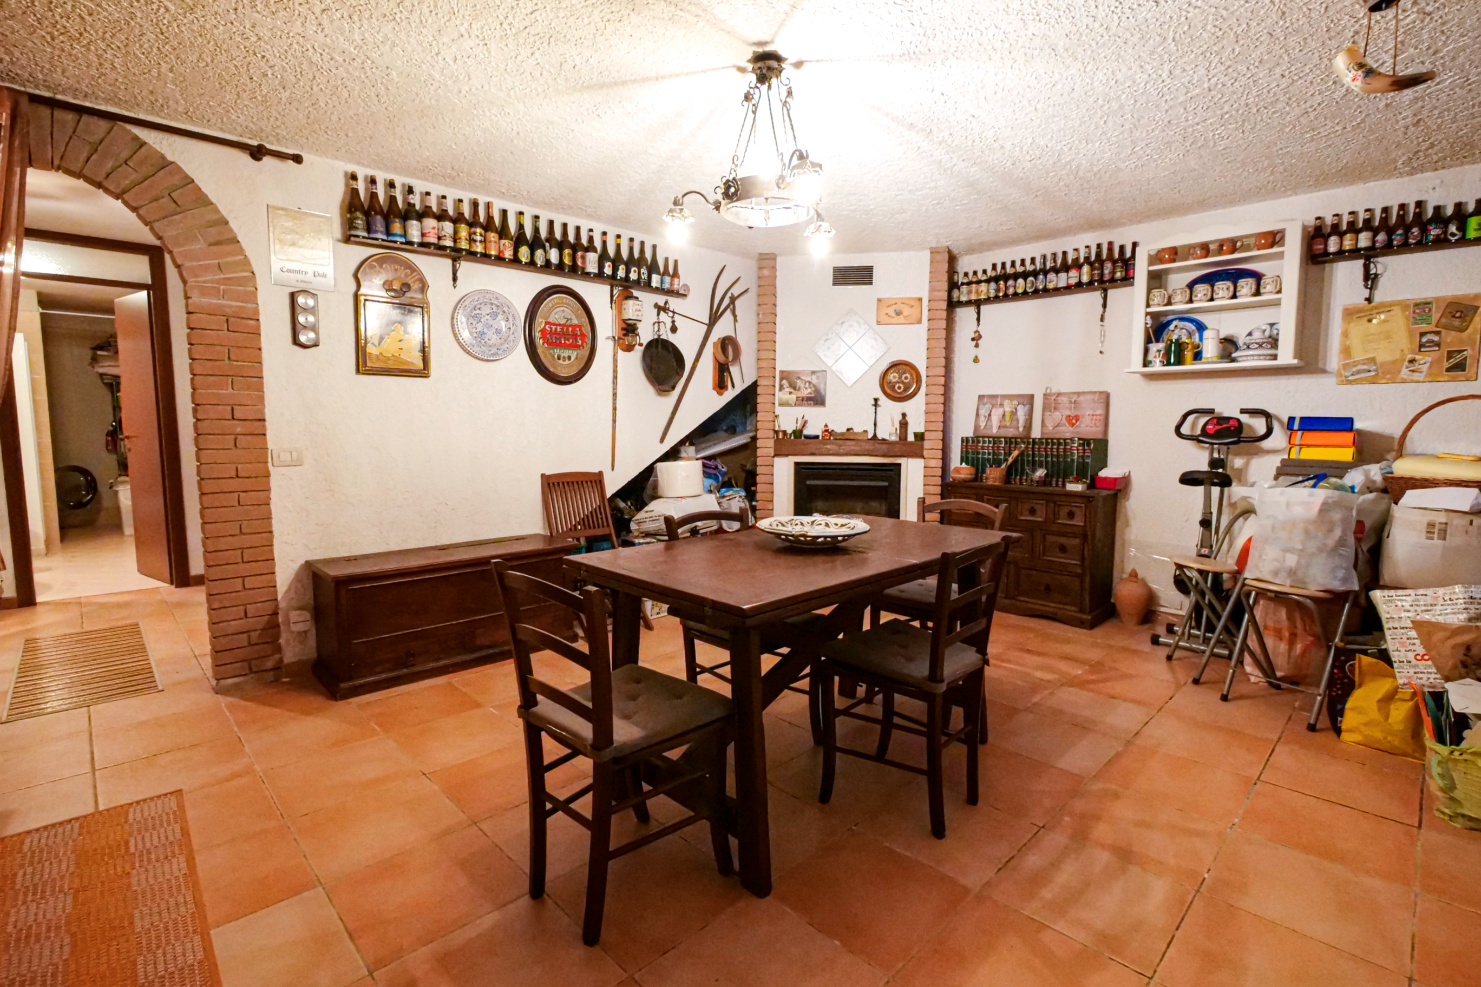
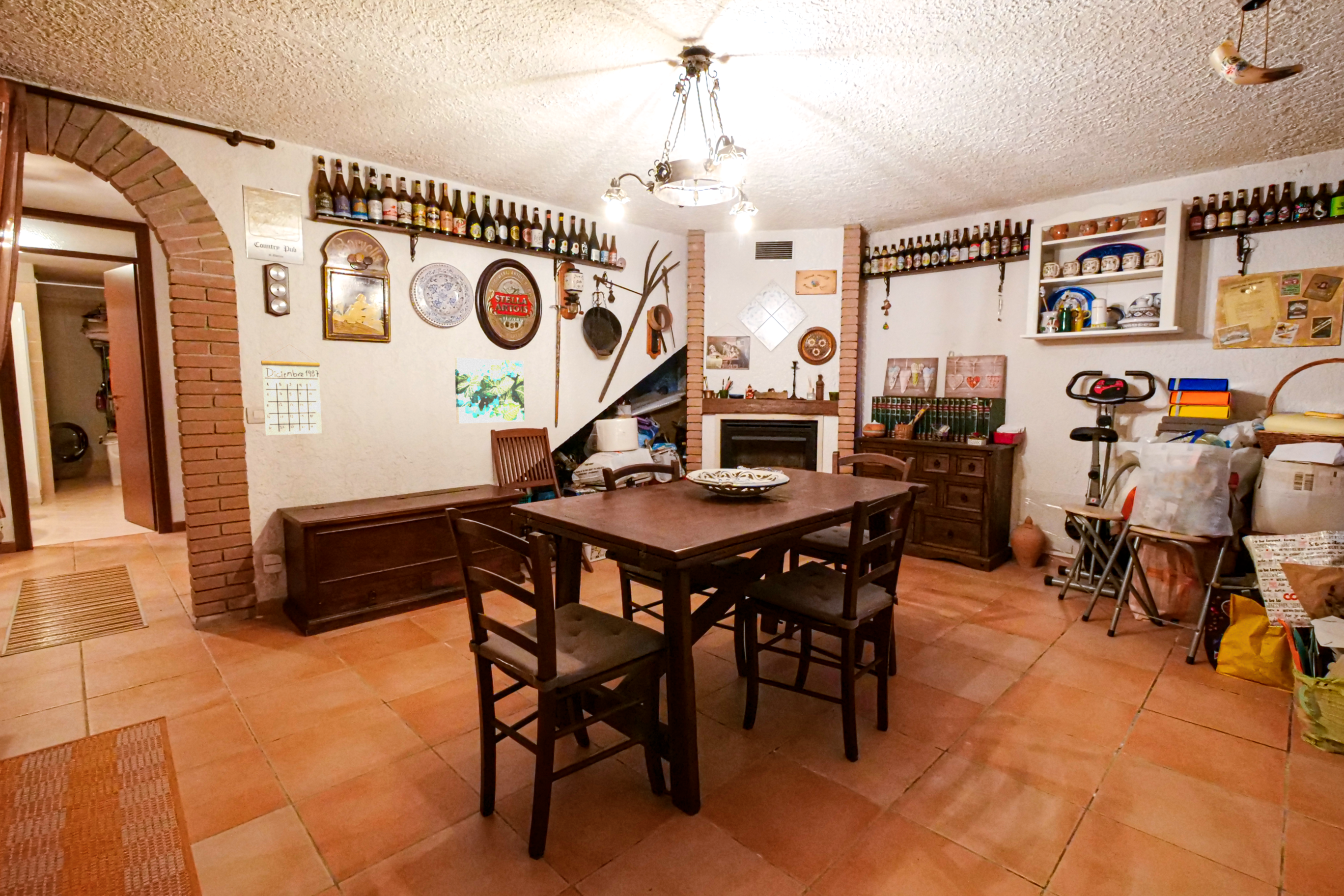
+ calendar (292, 389)
+ wall art (491, 391)
